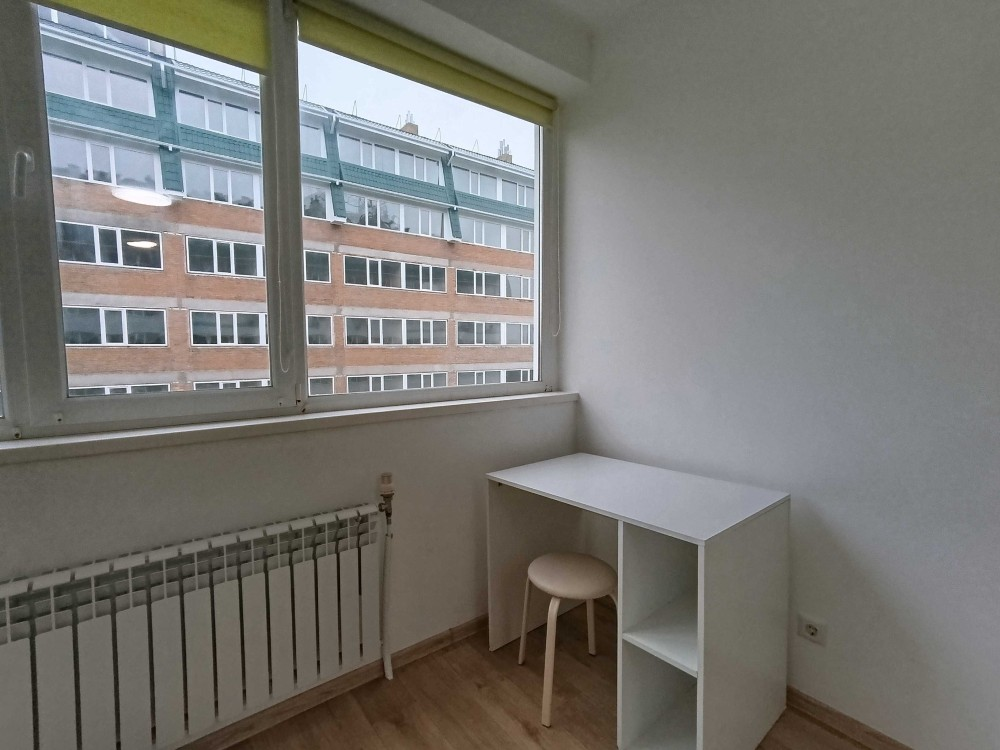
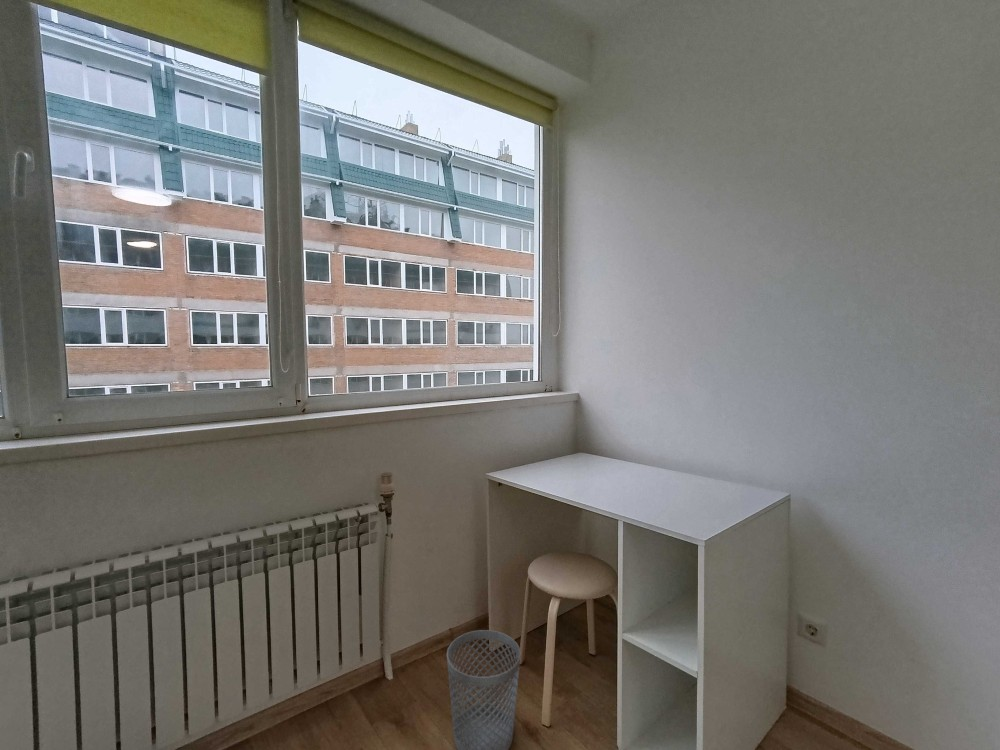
+ wastebasket (484, 695)
